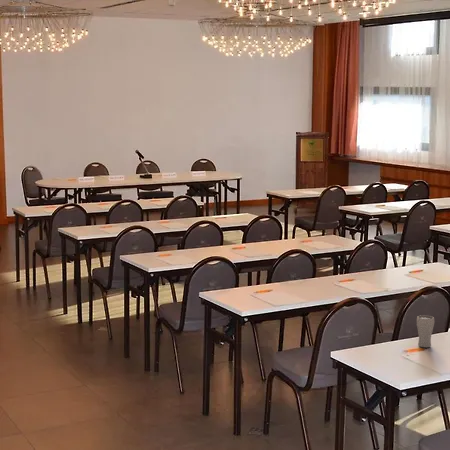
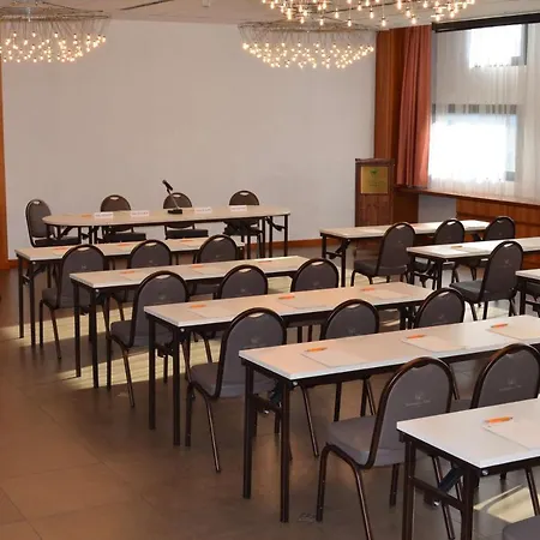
- drinking glass (425, 331)
